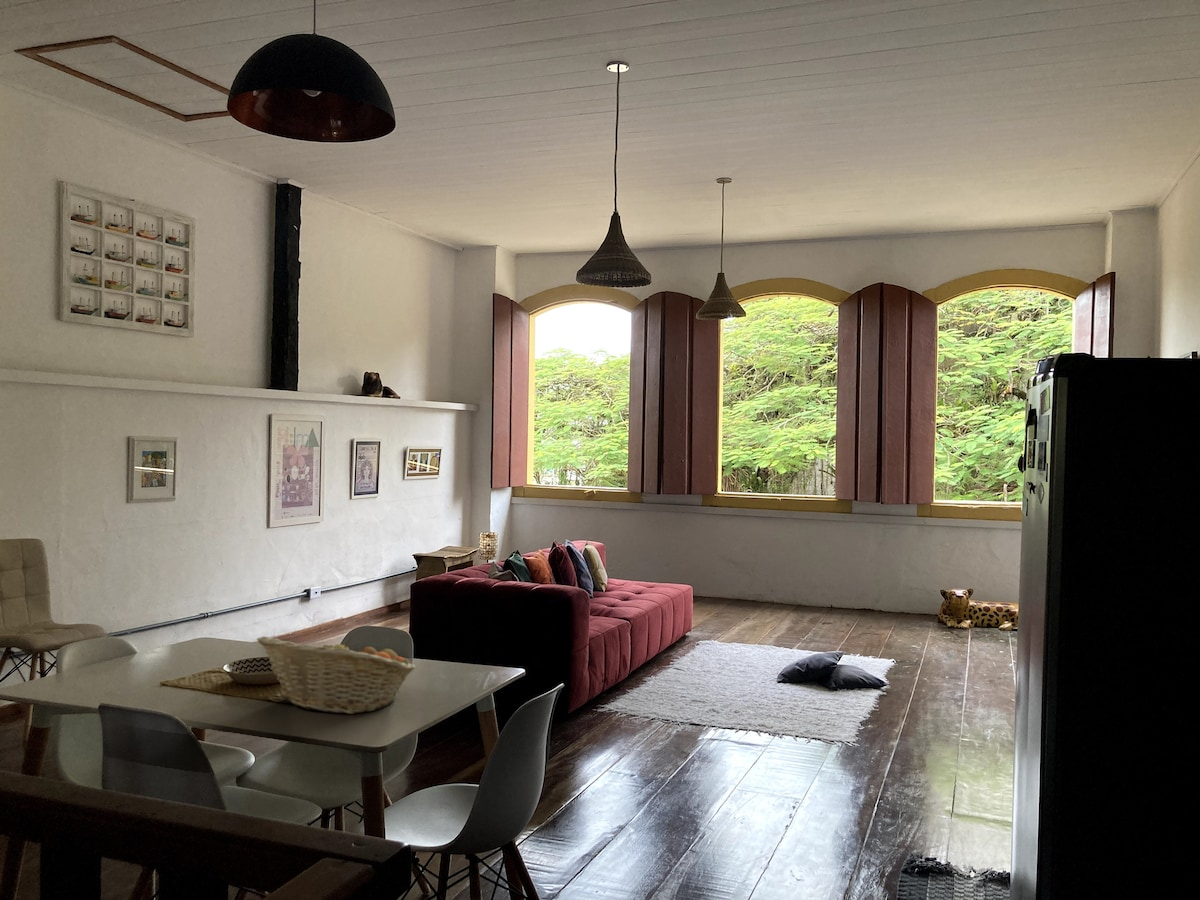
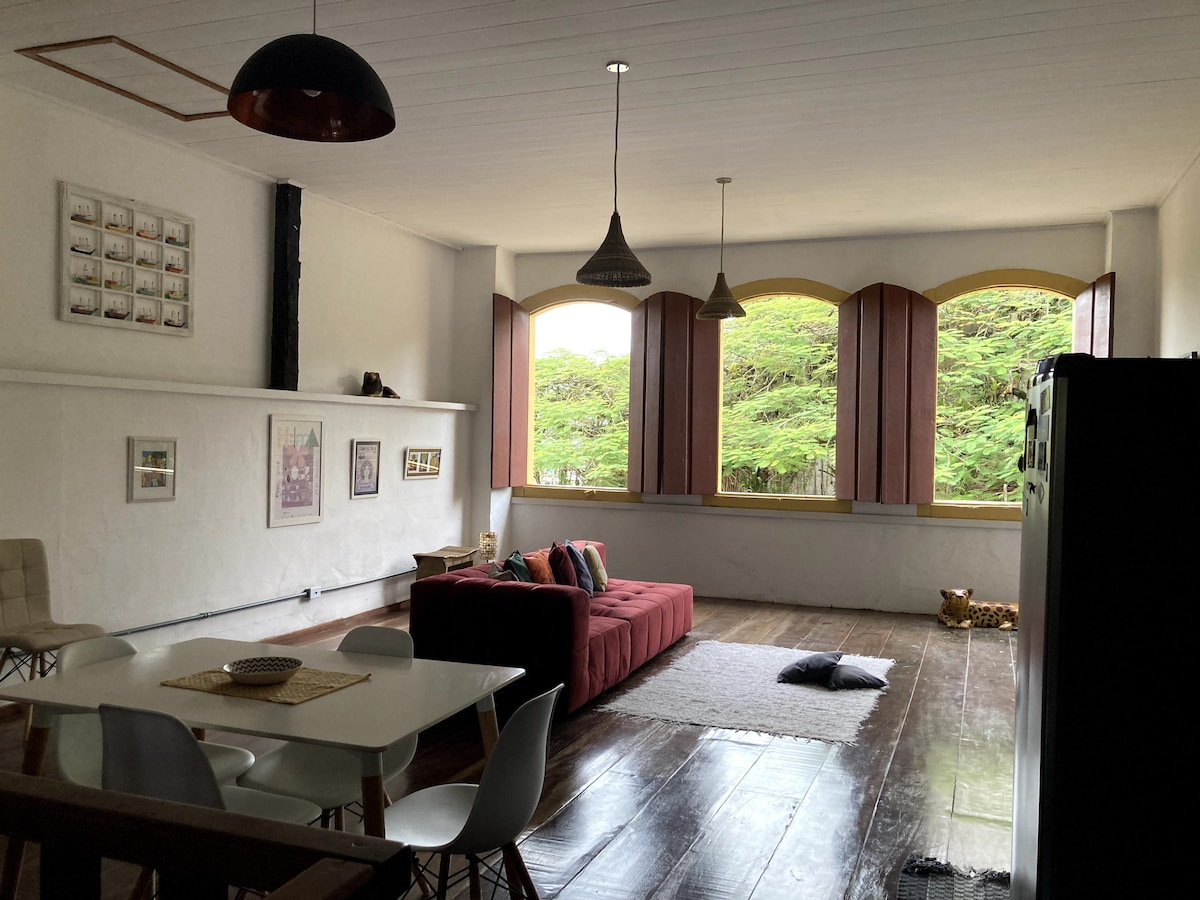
- fruit basket (336, 666)
